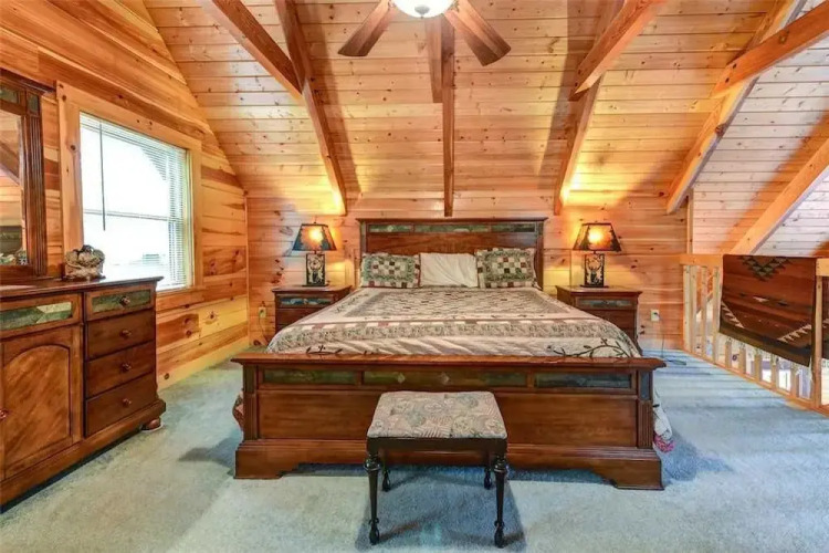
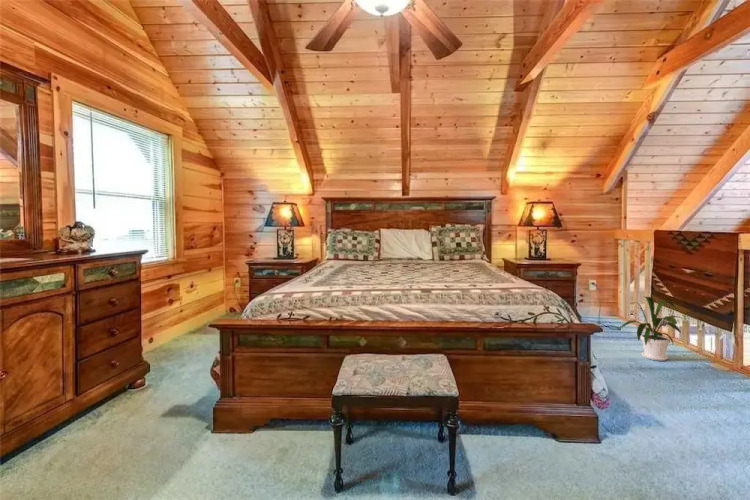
+ house plant (655, 326)
